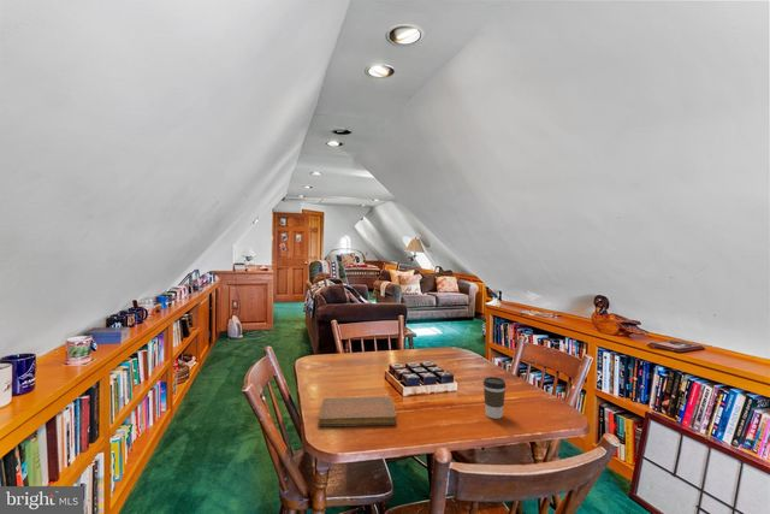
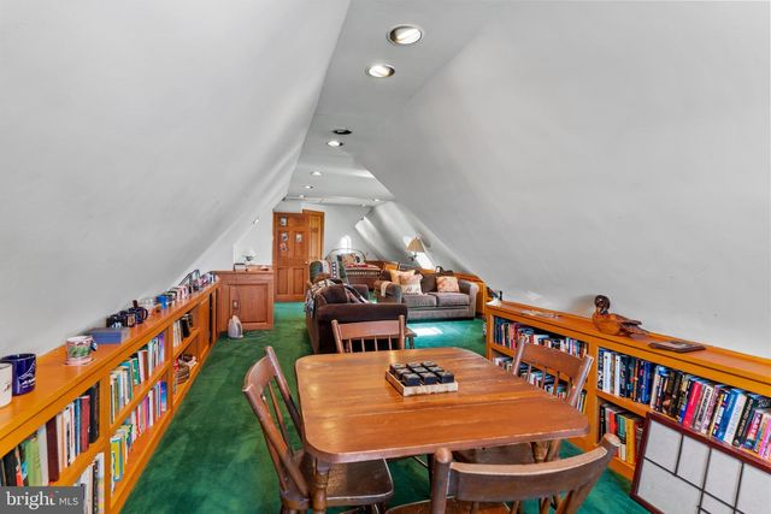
- coffee cup (493, 397)
- notebook (357, 409)
